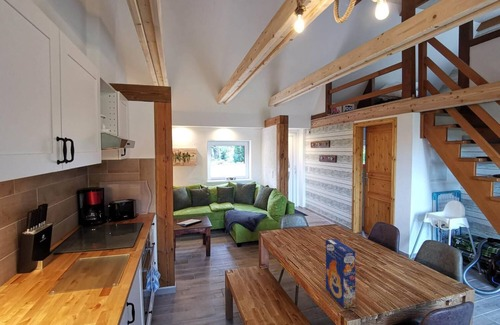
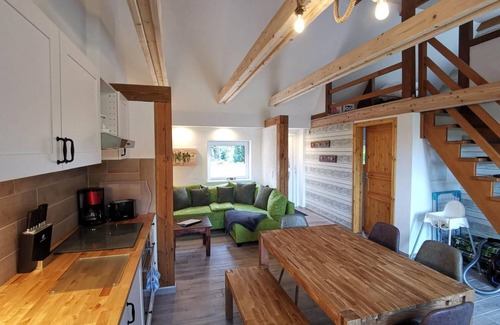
- cereal box (339, 270)
